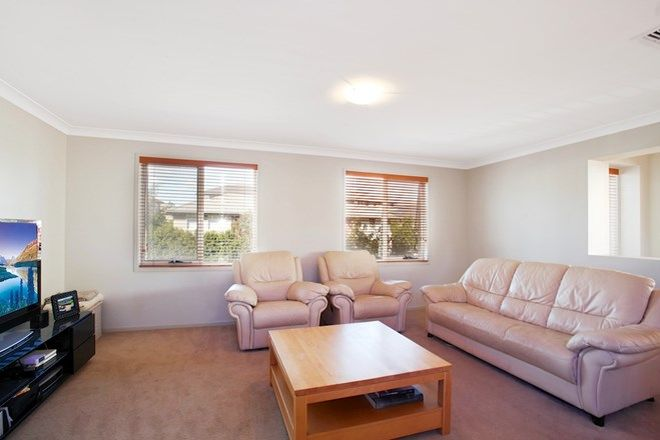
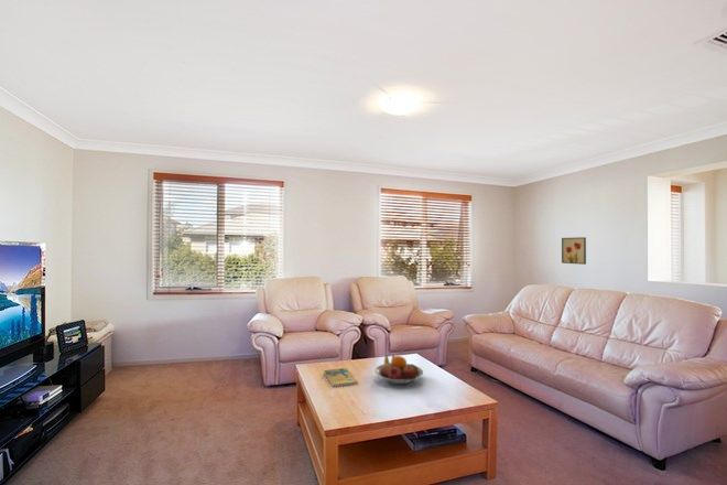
+ booklet (339, 376)
+ fruit bowl (399, 368)
+ wall art (574, 250)
